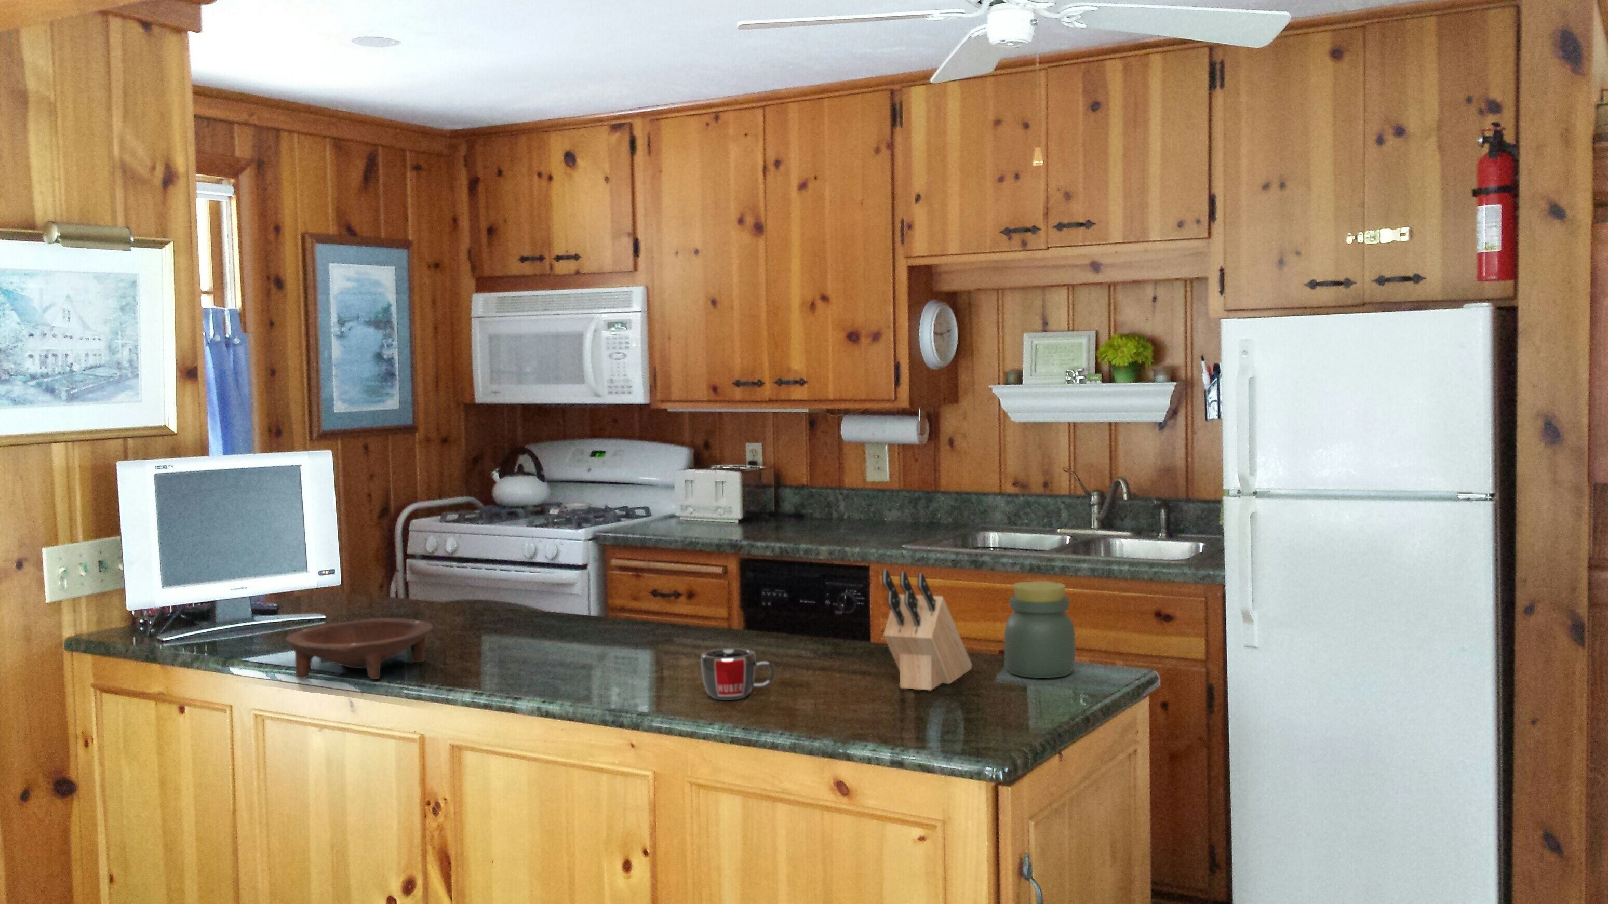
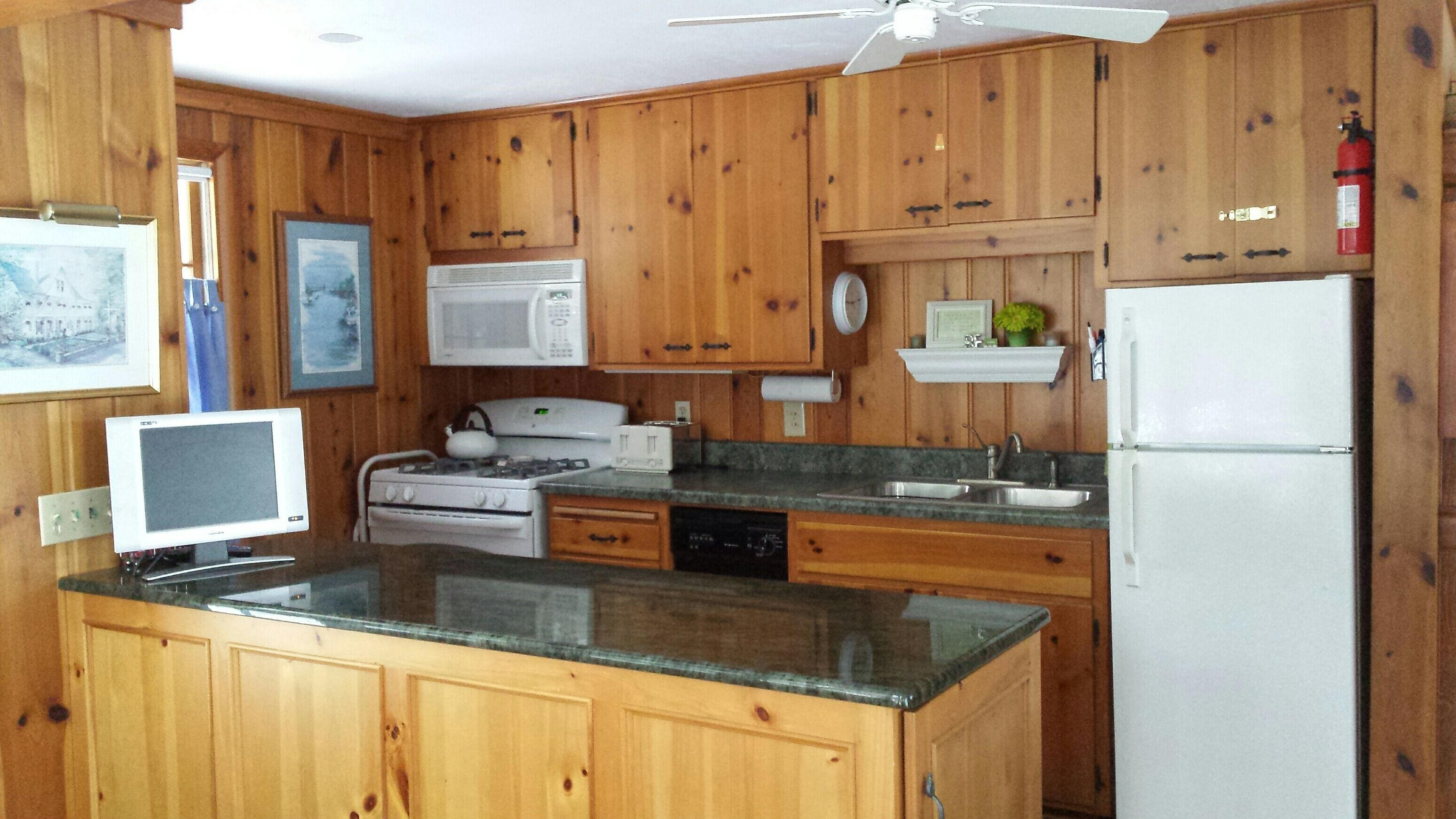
- jar (1039, 628)
- mug (738, 674)
- bowl (361, 649)
- knife block (925, 623)
